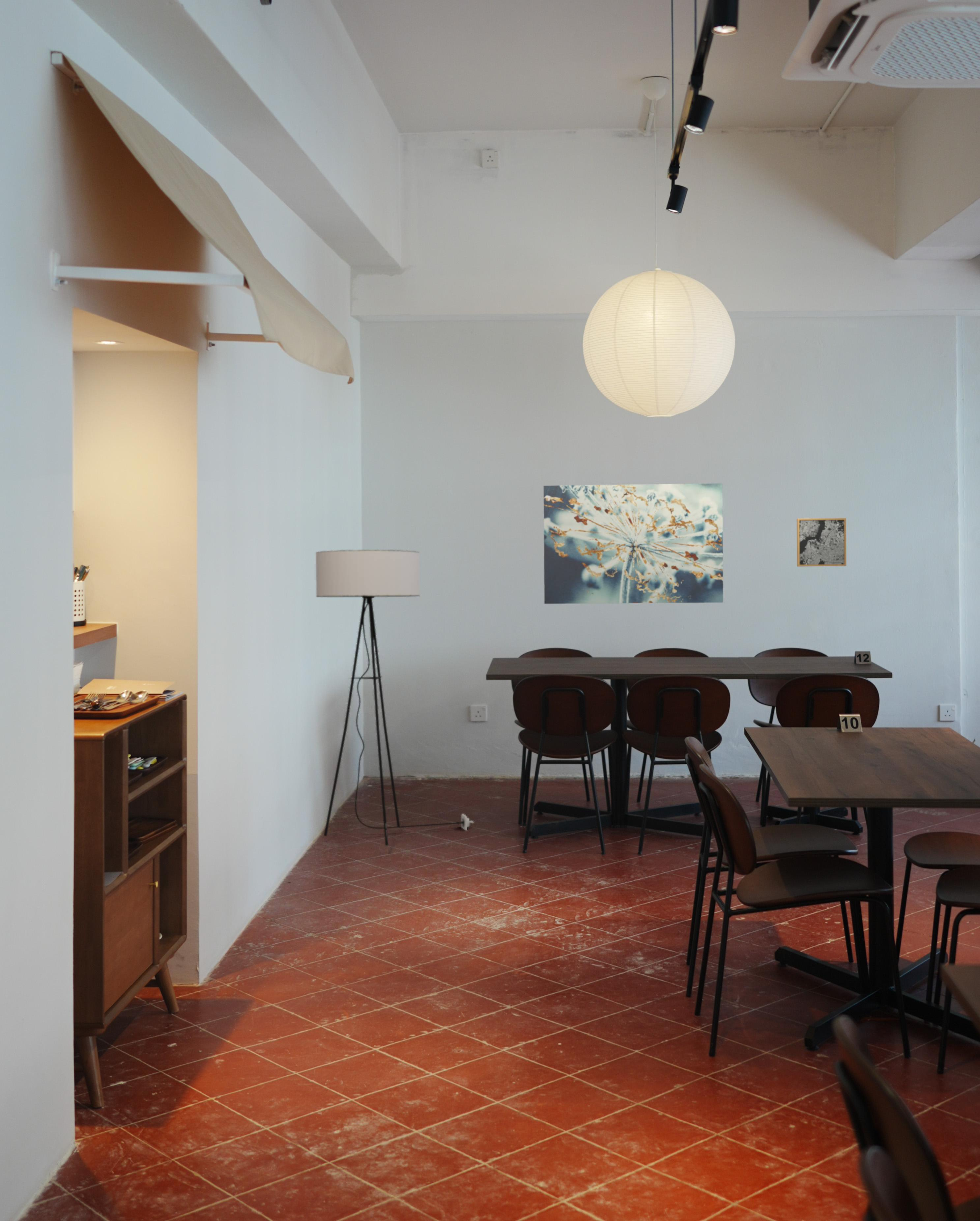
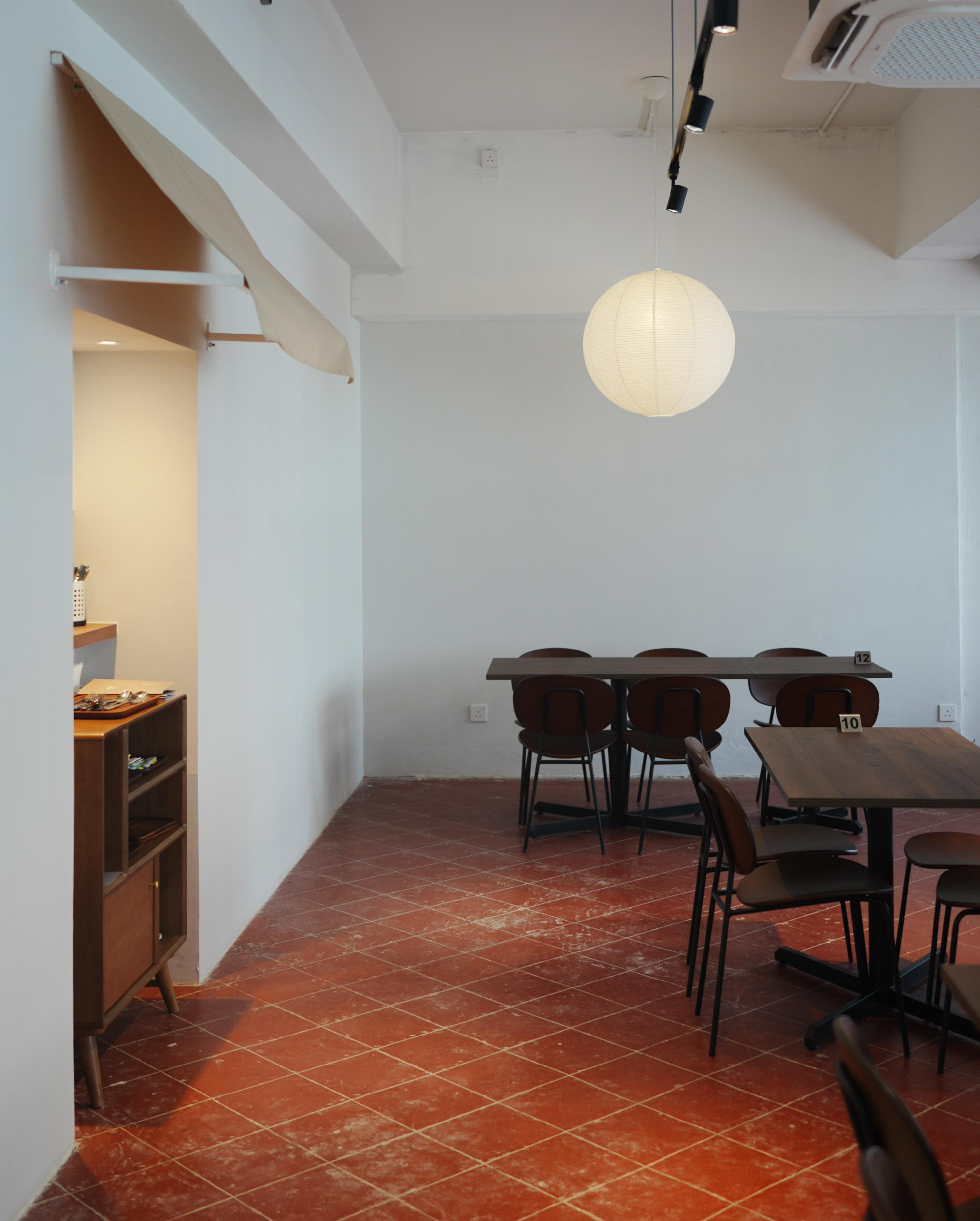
- floor lamp (383, 697)
- wall art (633, 544)
- wall art (821, 542)
